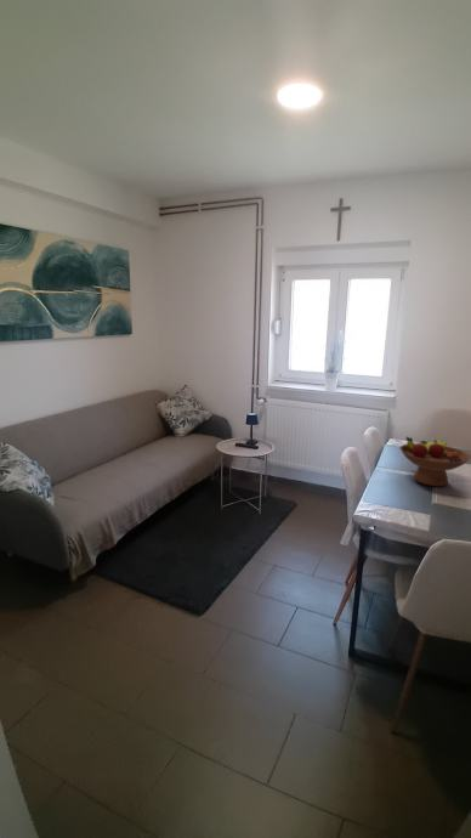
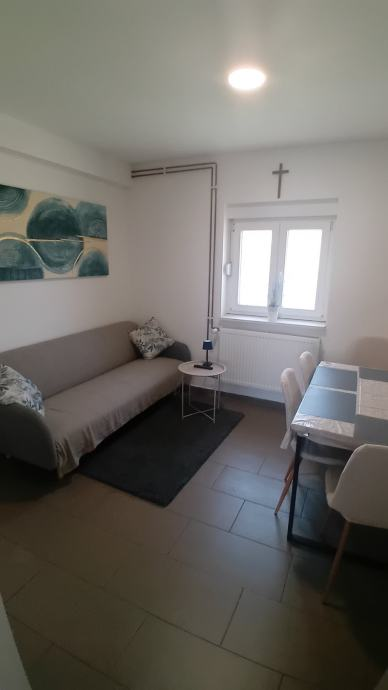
- fruit bowl (432, 460)
